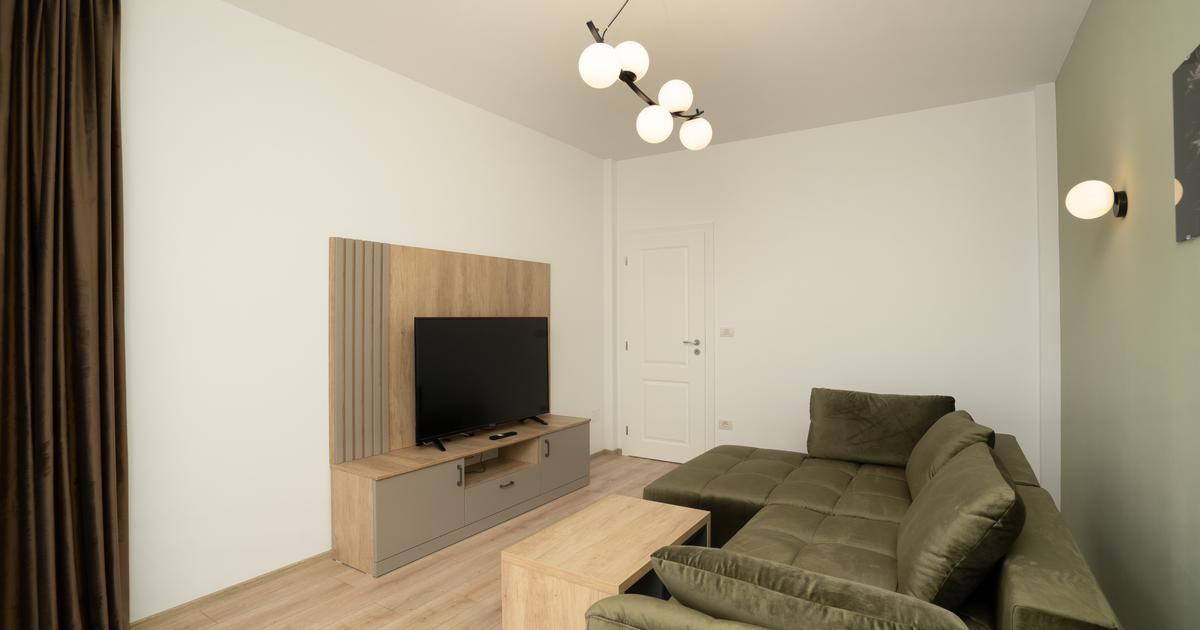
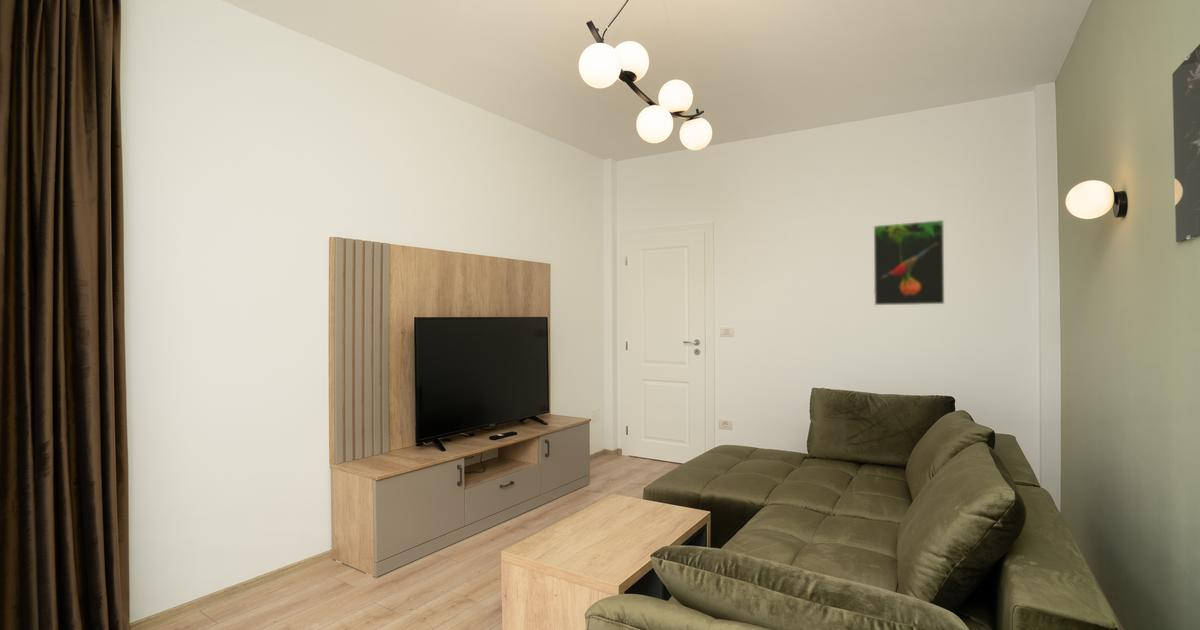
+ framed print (908, 263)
